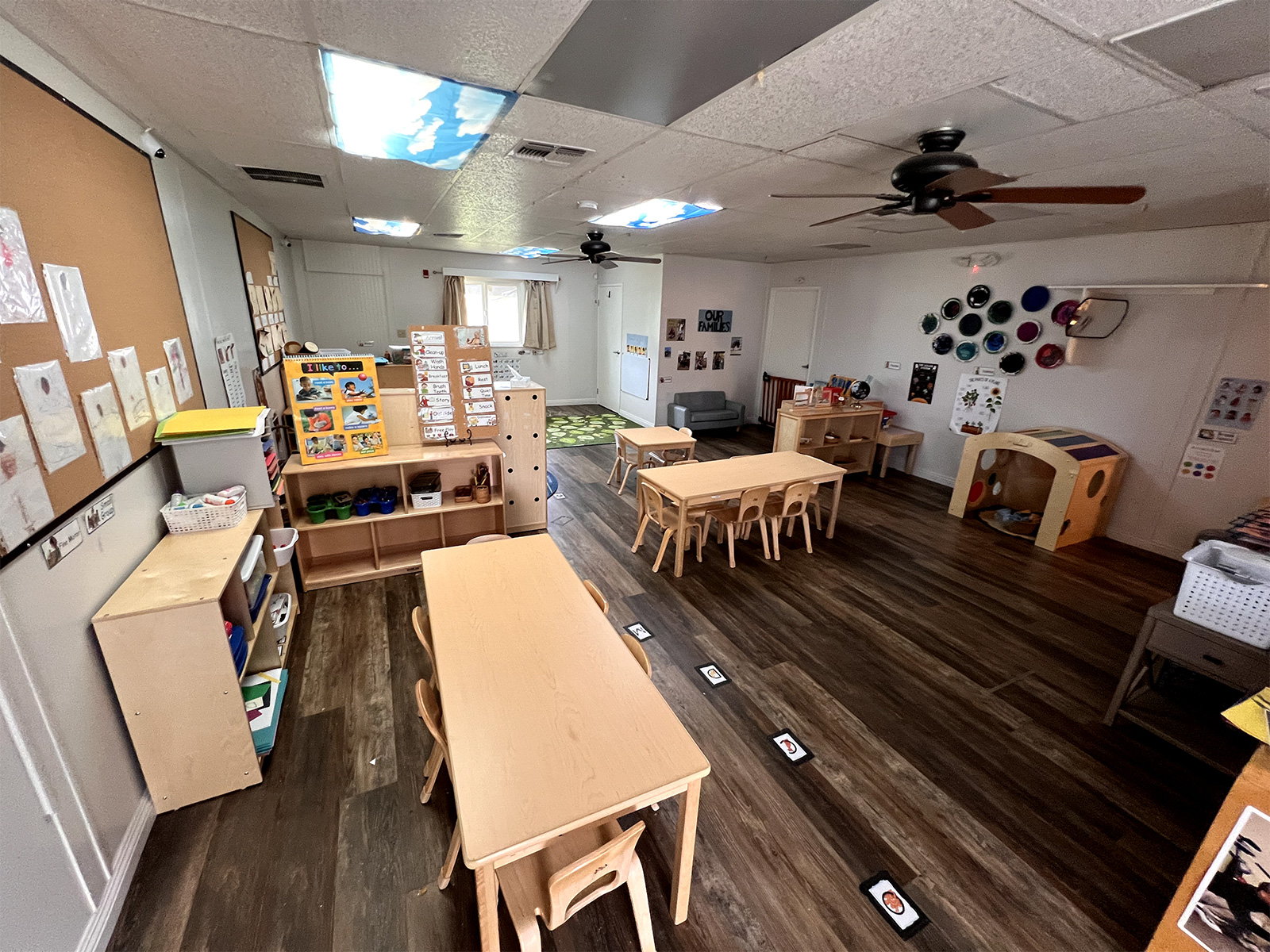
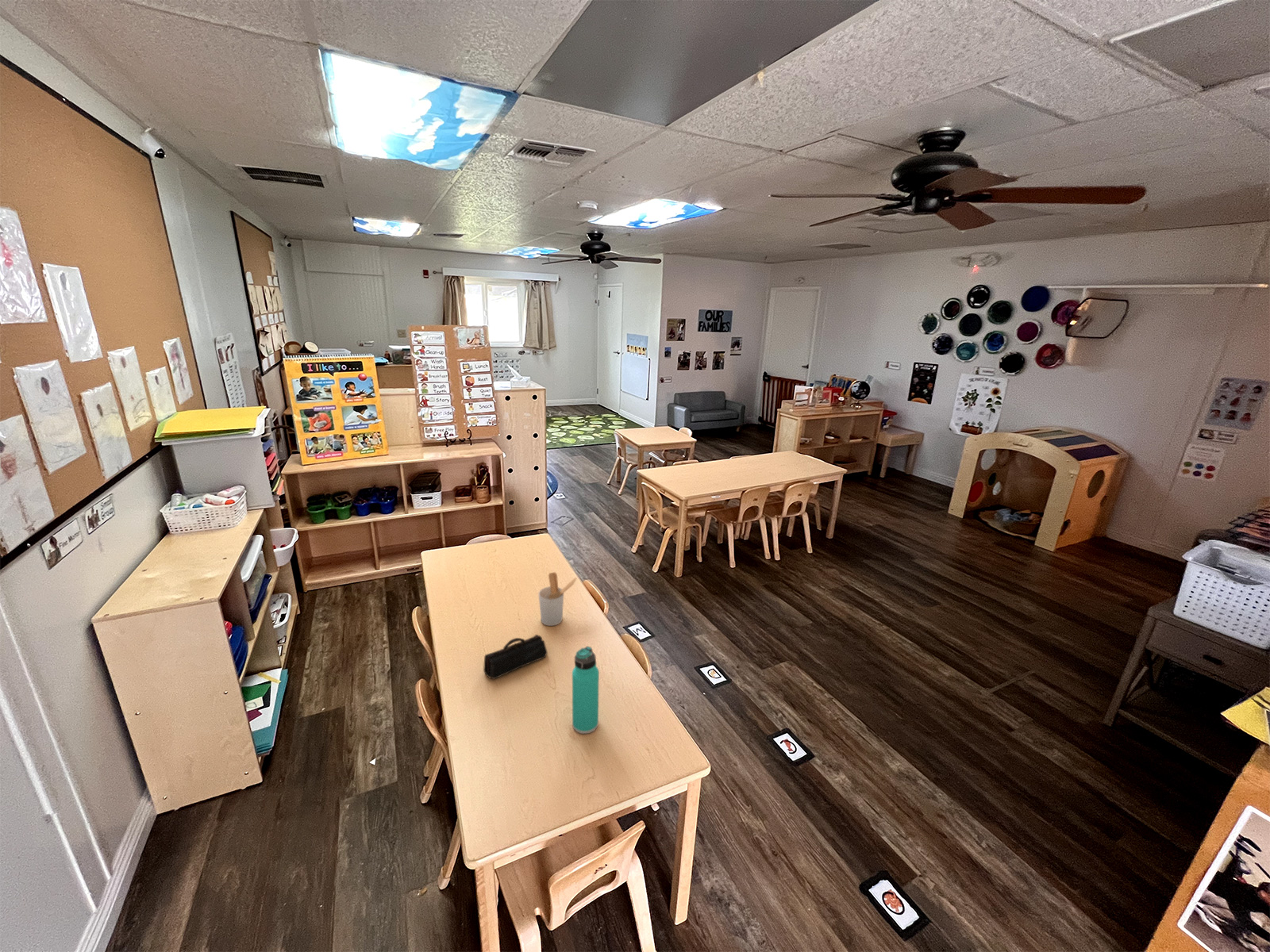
+ pencil case (515, 650)
+ utensil holder (558, 599)
+ thermos bottle (585, 688)
